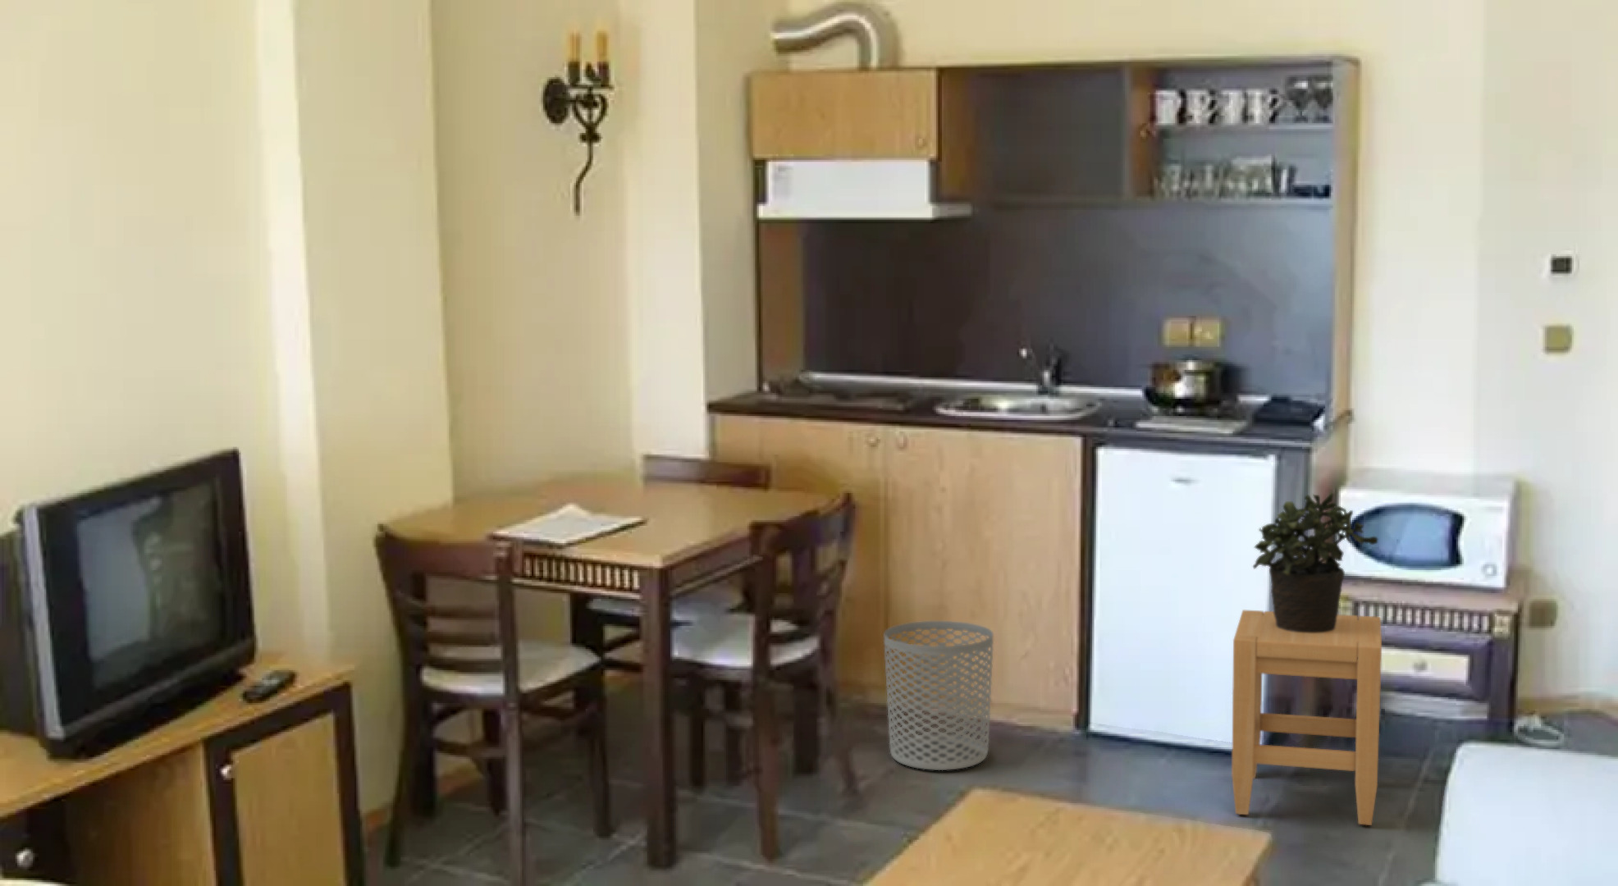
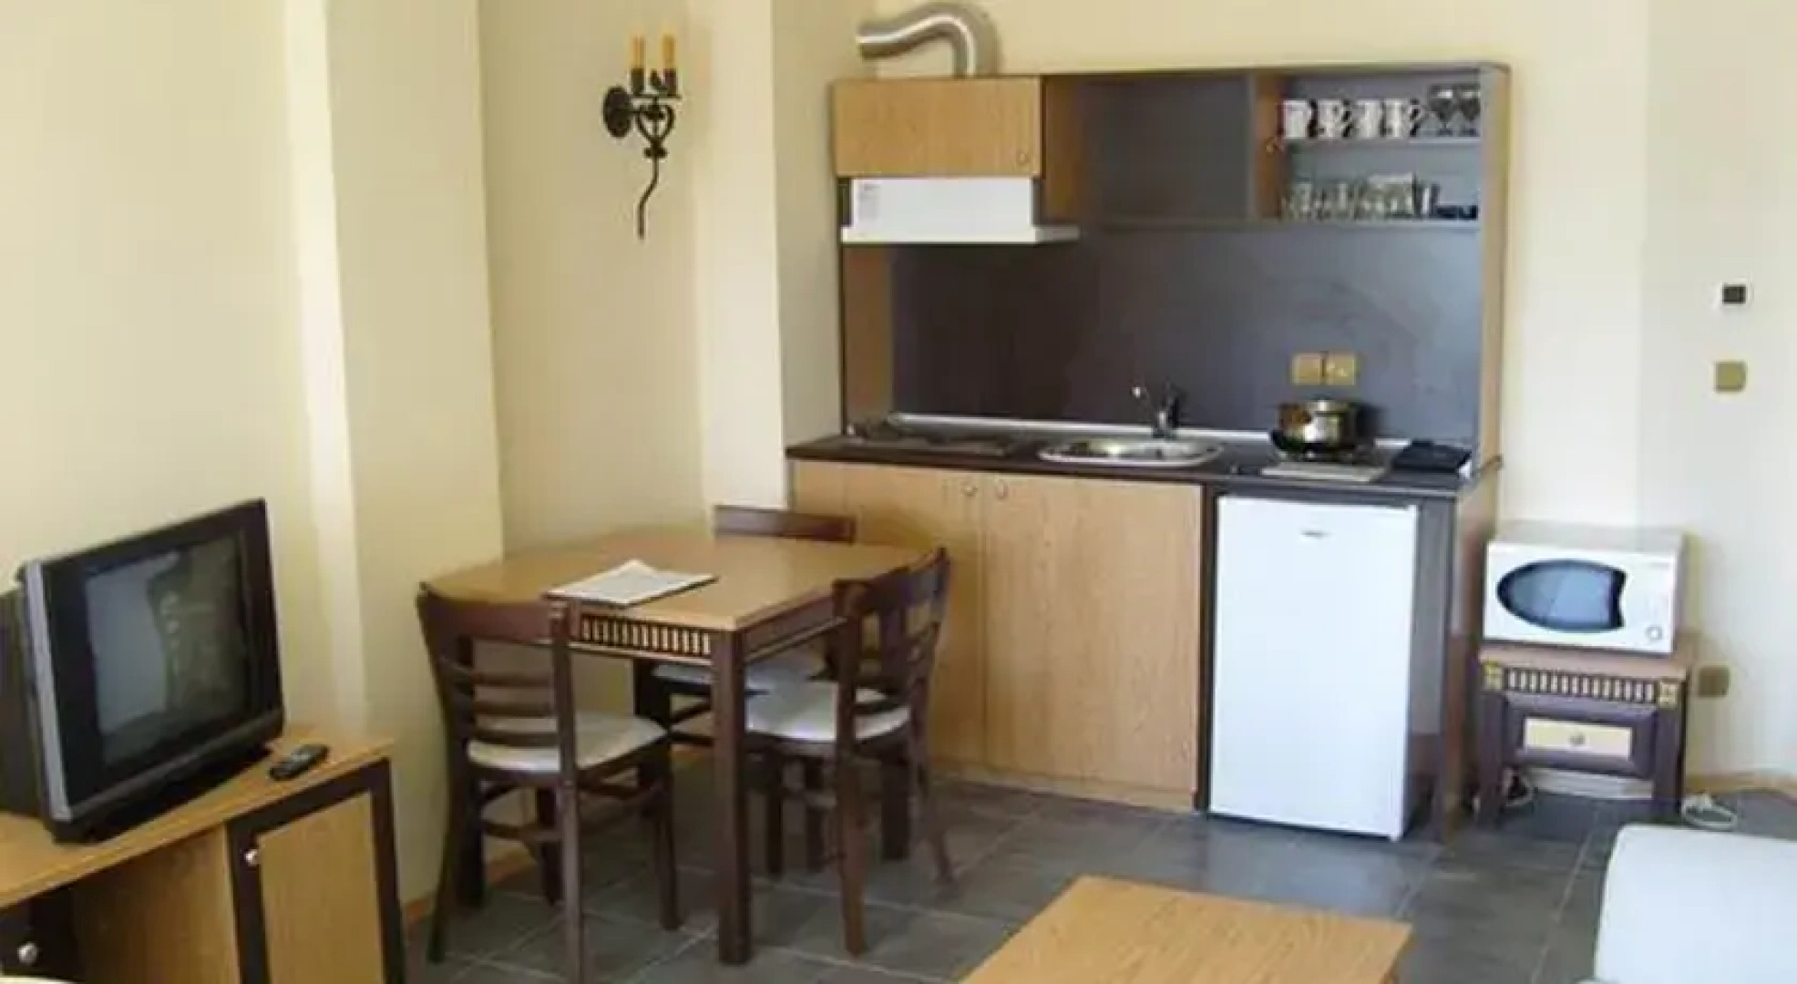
- potted plant (1314, 558)
- stool (1305, 716)
- waste bin (938, 695)
